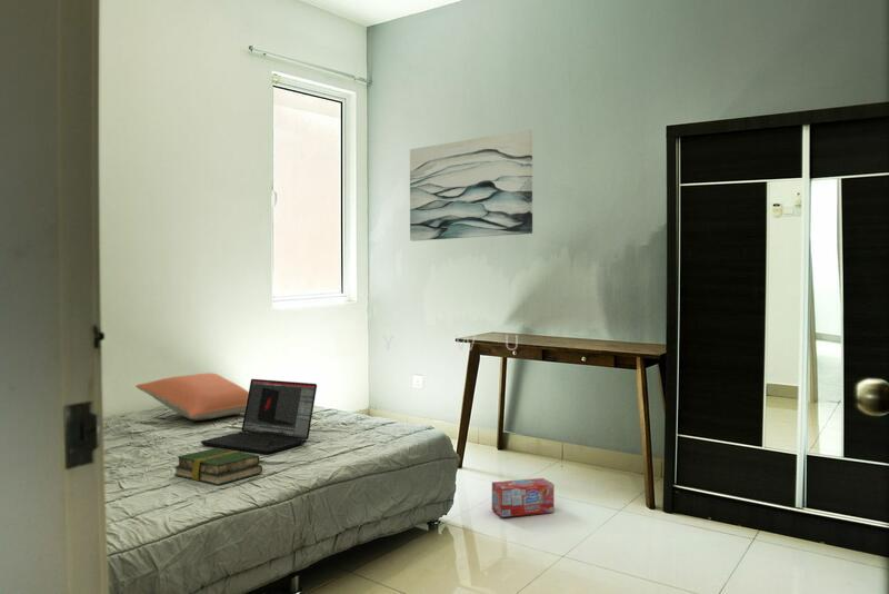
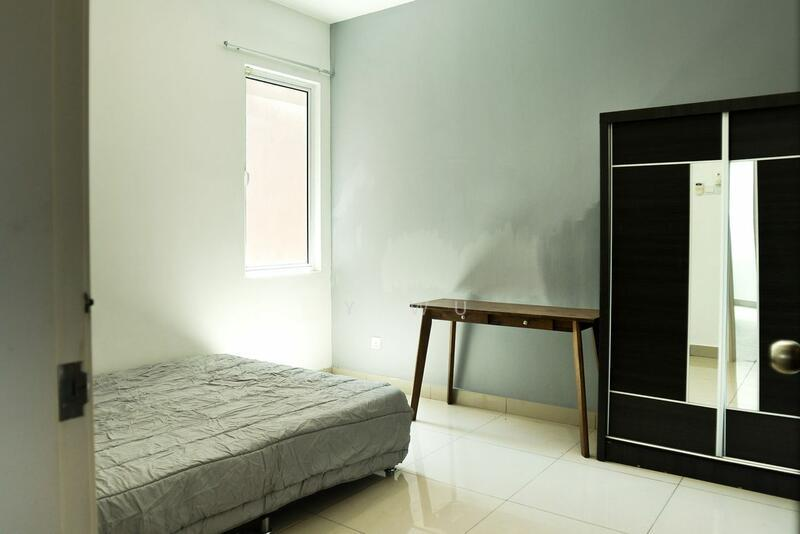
- book (218, 464)
- laptop (259, 414)
- wall art (467, 188)
- pillow (202, 395)
- box (522, 496)
